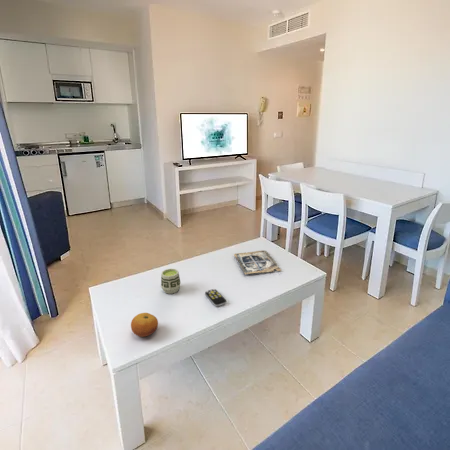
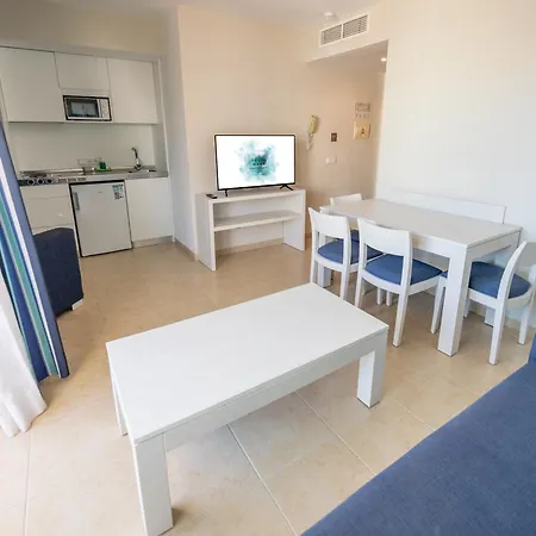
- cup (170, 281)
- fruit (144, 324)
- remote control (215, 297)
- magazine (256, 262)
